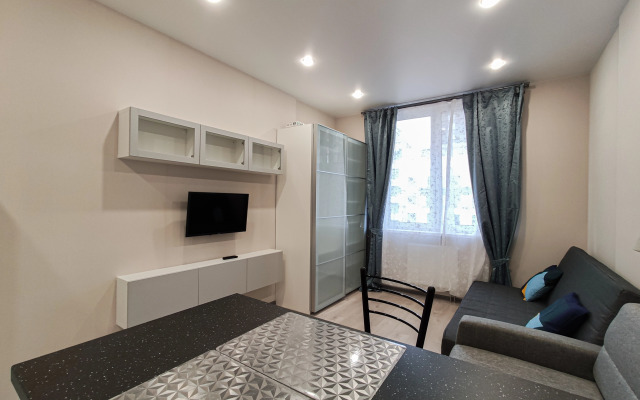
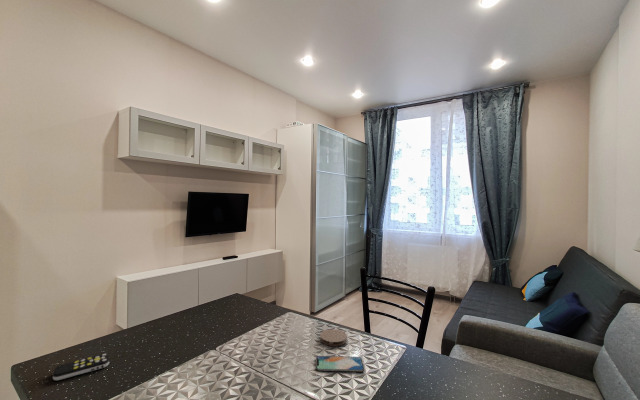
+ coaster (333, 337)
+ smartphone (339, 363)
+ remote control (82, 366)
